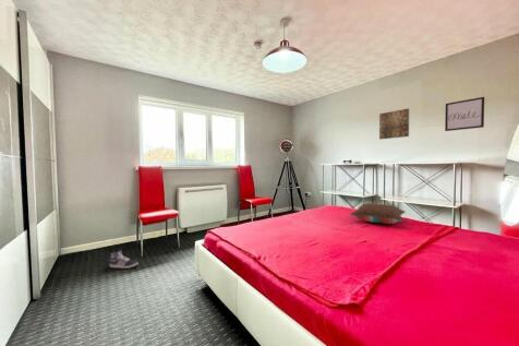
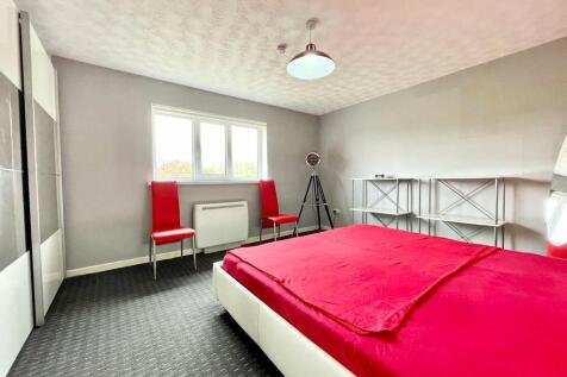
- wall art (394, 124)
- pillow (377, 212)
- sneaker (123, 259)
- wall art (463, 115)
